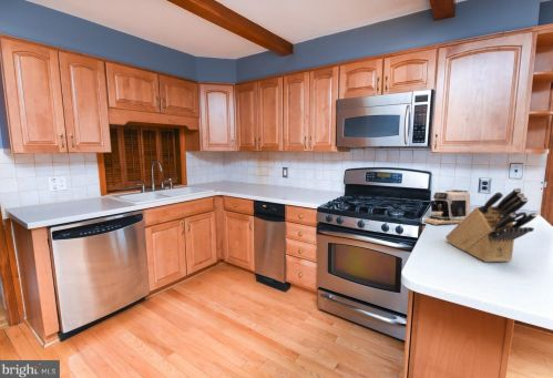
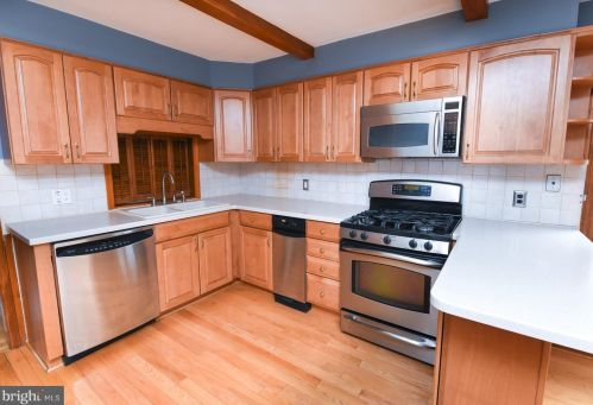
- coffee maker (452, 205)
- knife block (485, 219)
